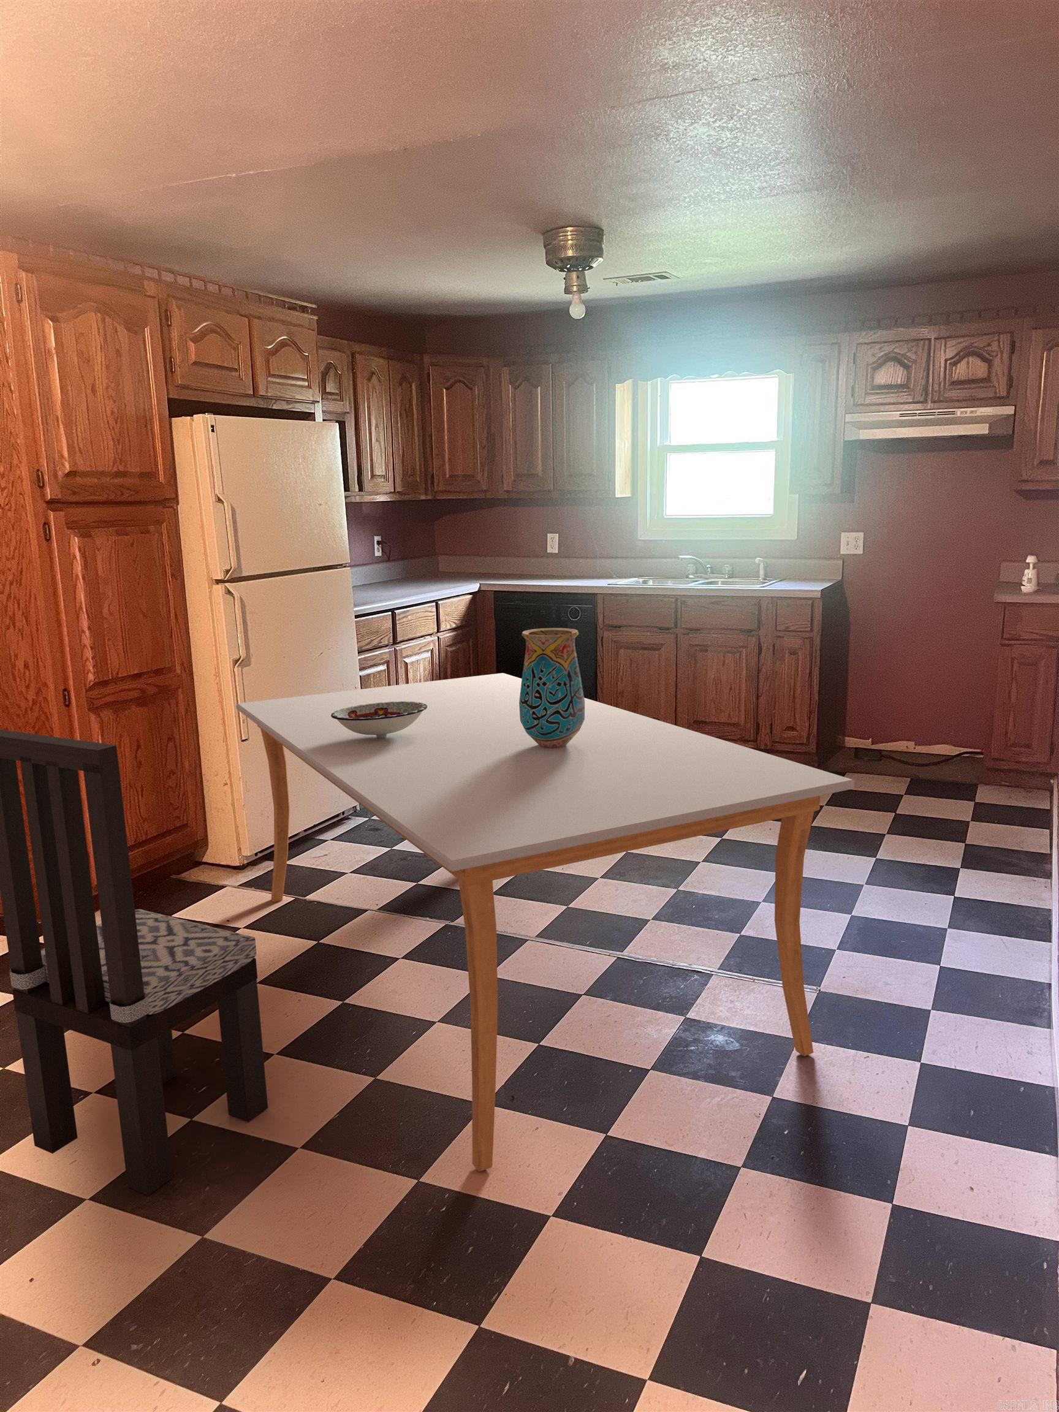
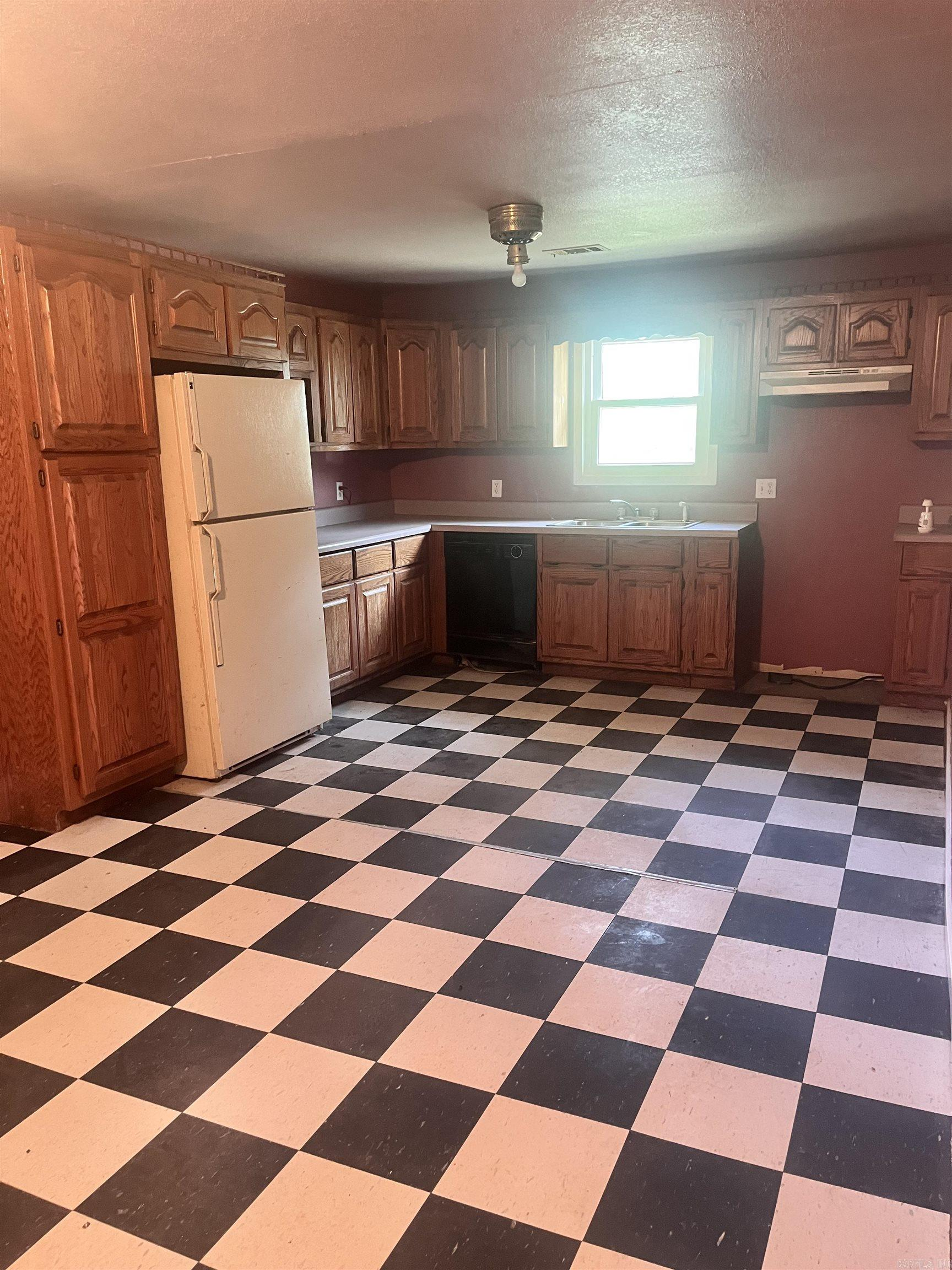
- bowl (380, 722)
- vase (551, 687)
- dining table (491, 852)
- dining chair (131, 934)
